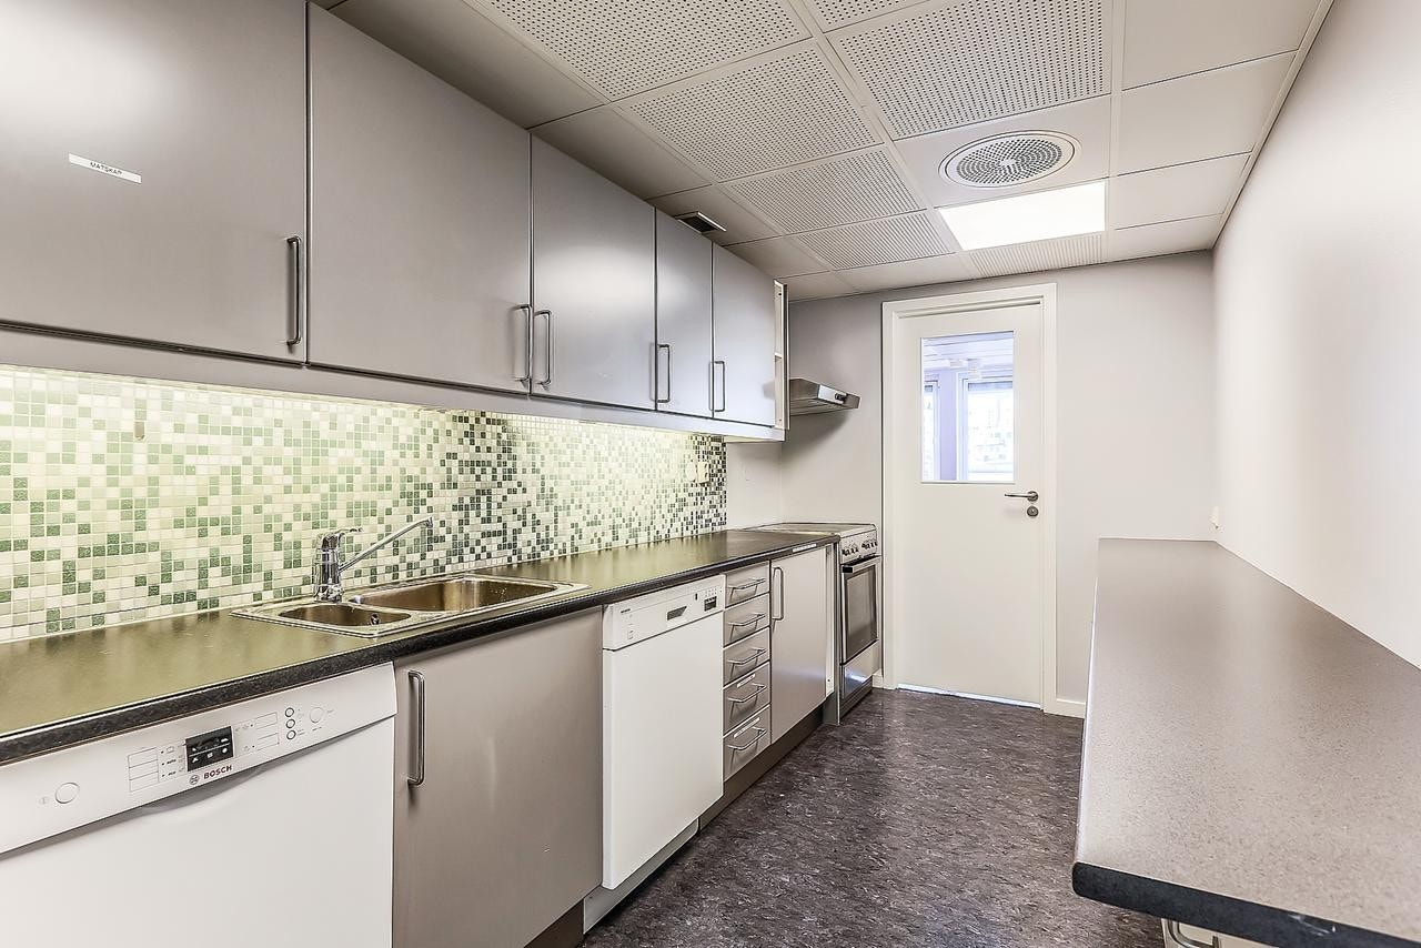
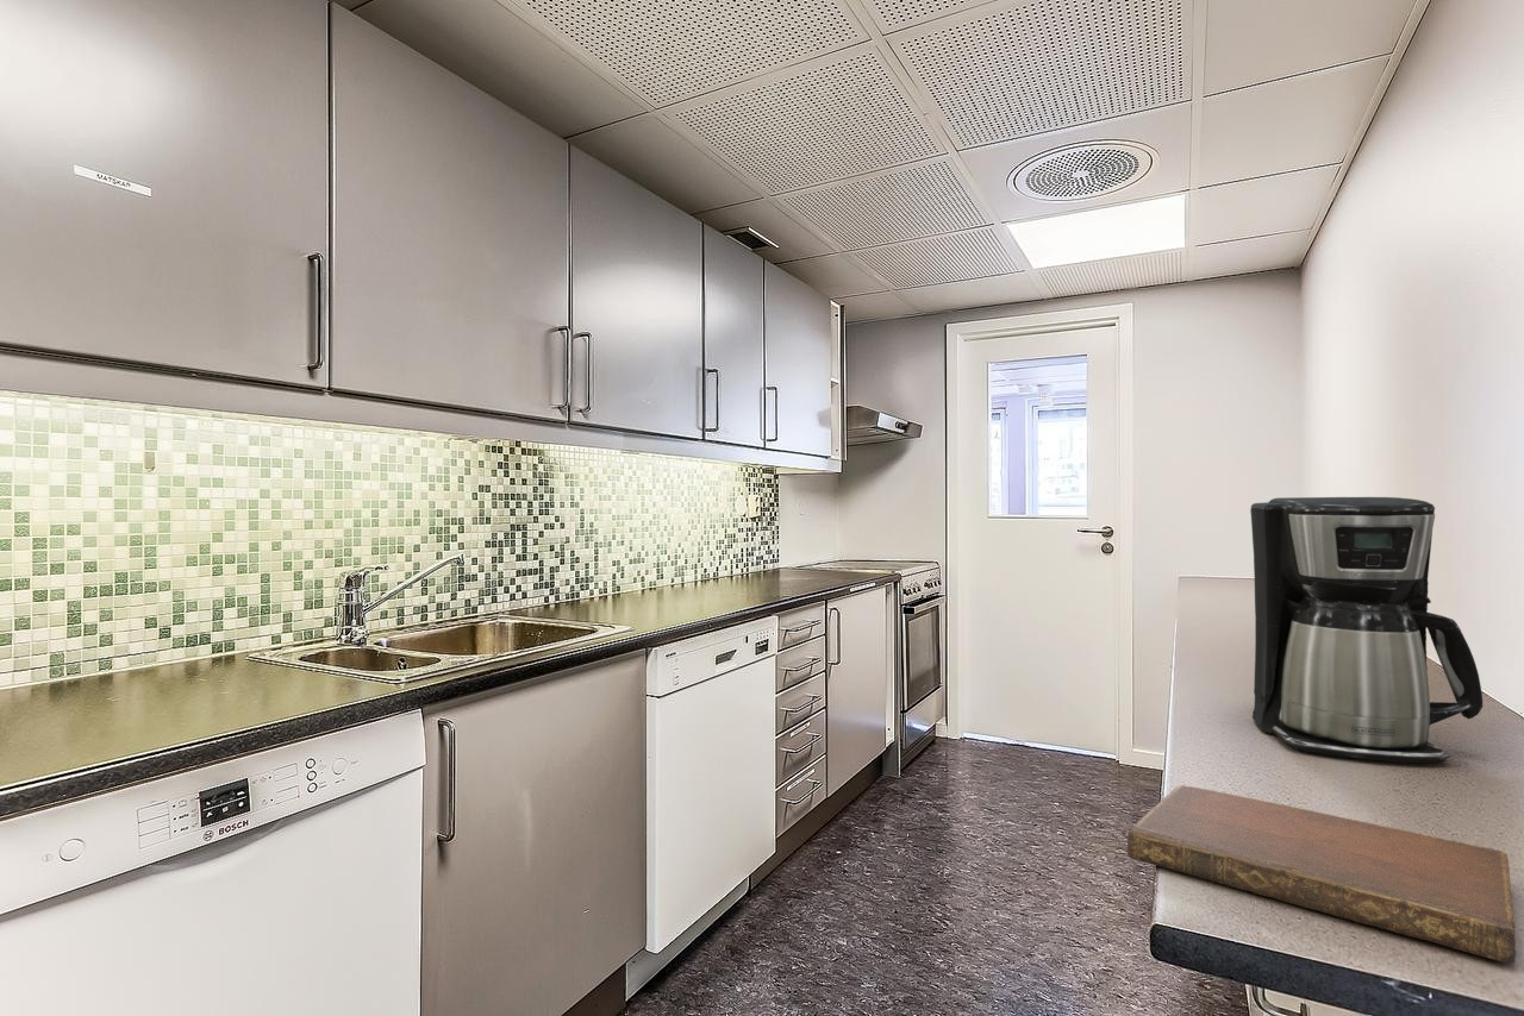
+ notebook (1311, 855)
+ coffee maker (1354, 615)
